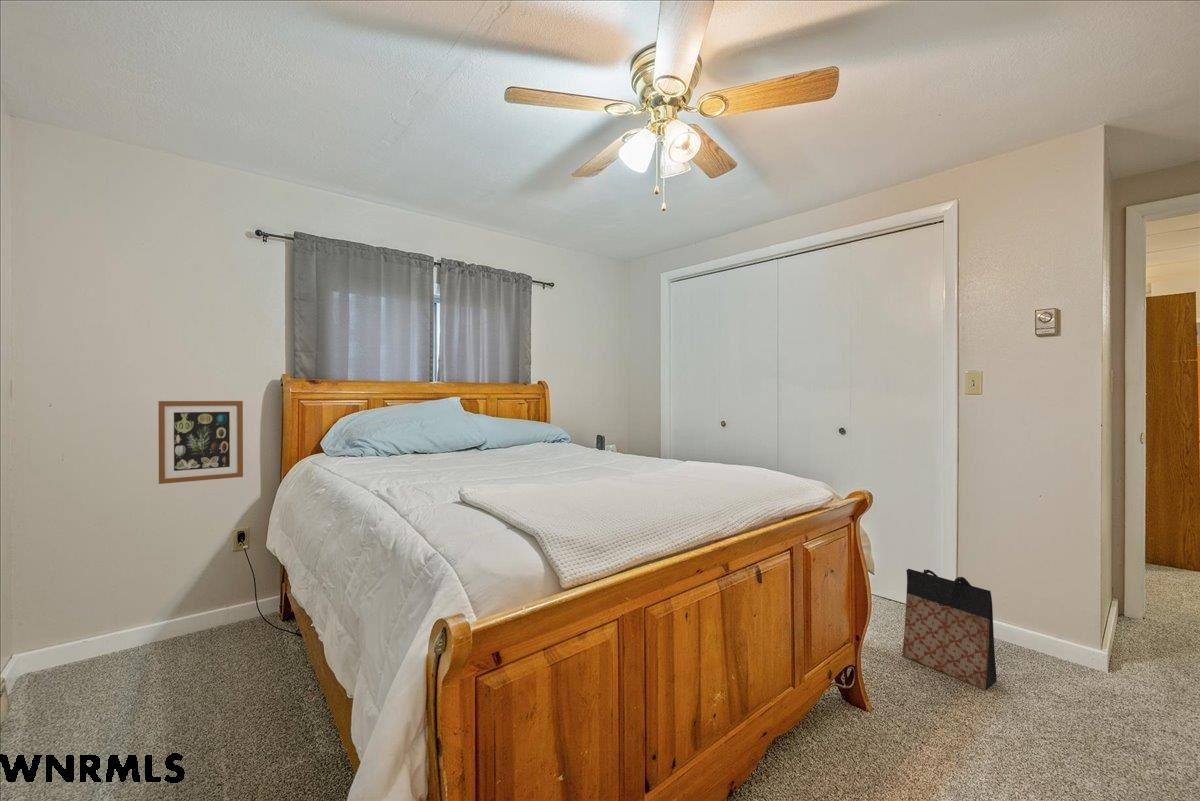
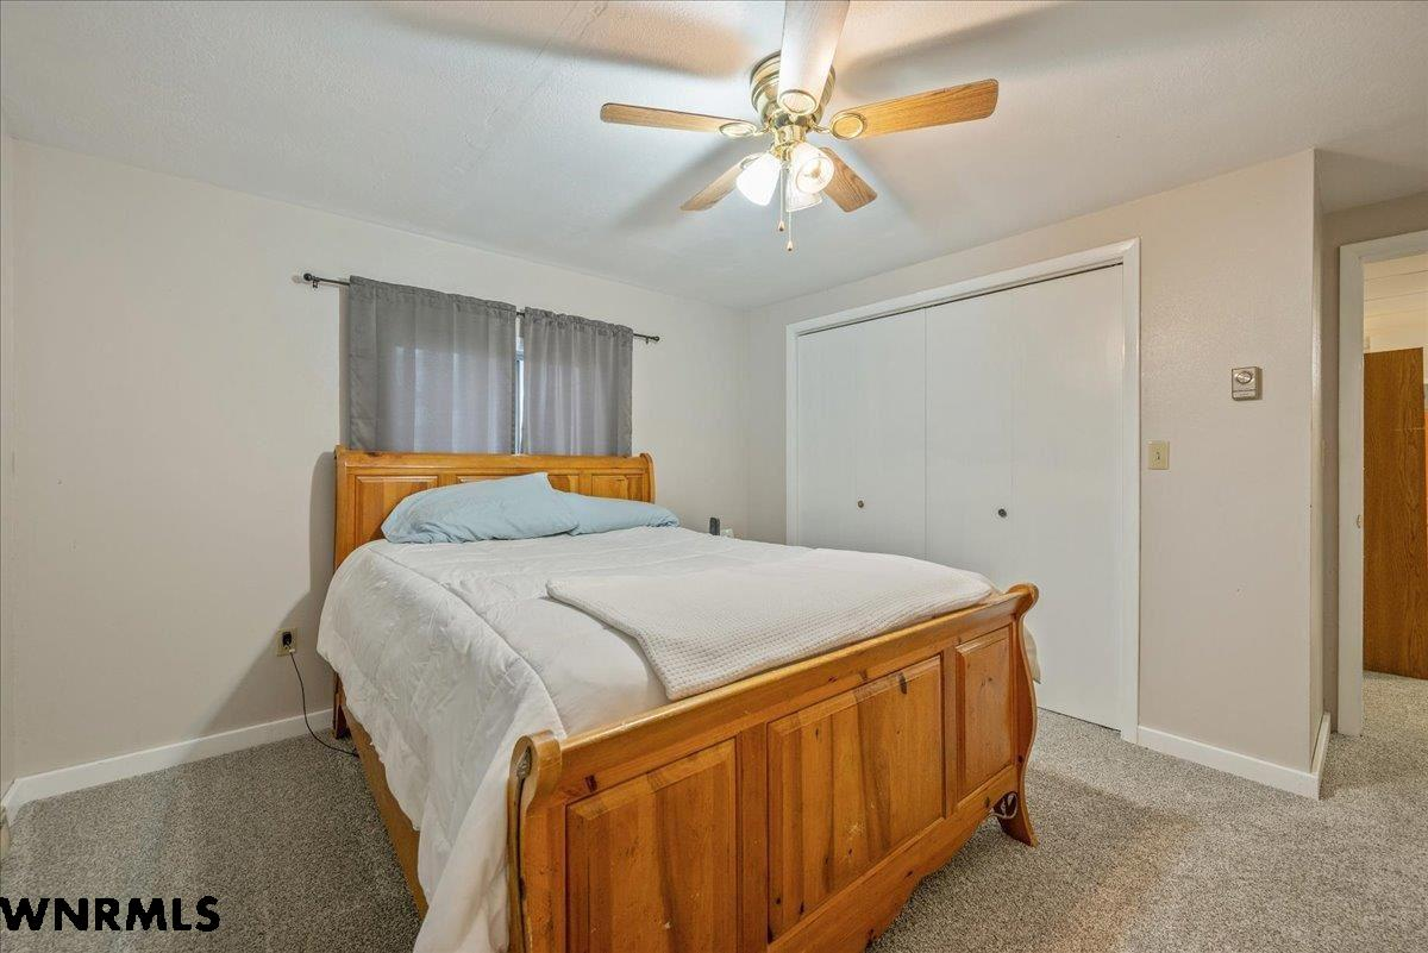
- wall art (202, 440)
- bag (946, 619)
